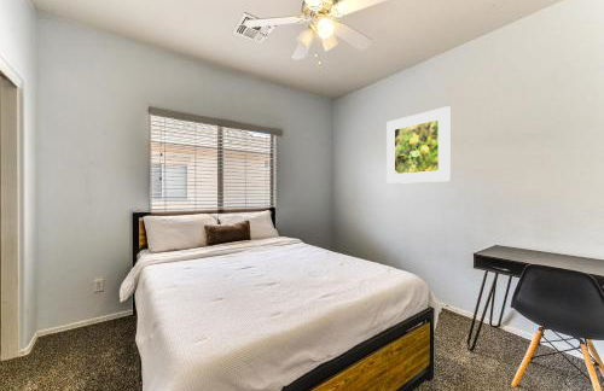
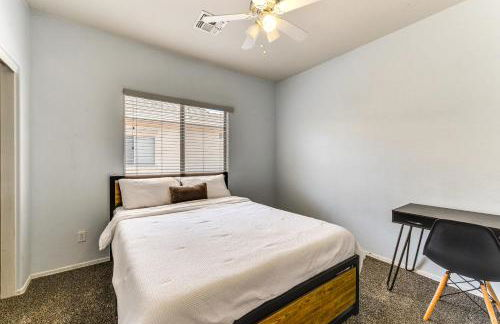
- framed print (414, 148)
